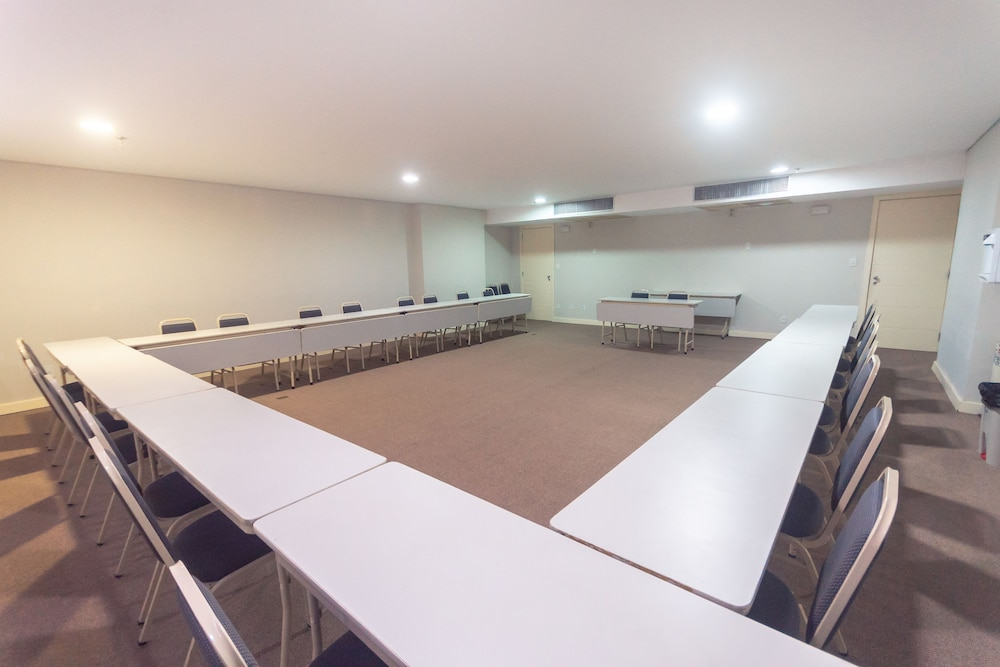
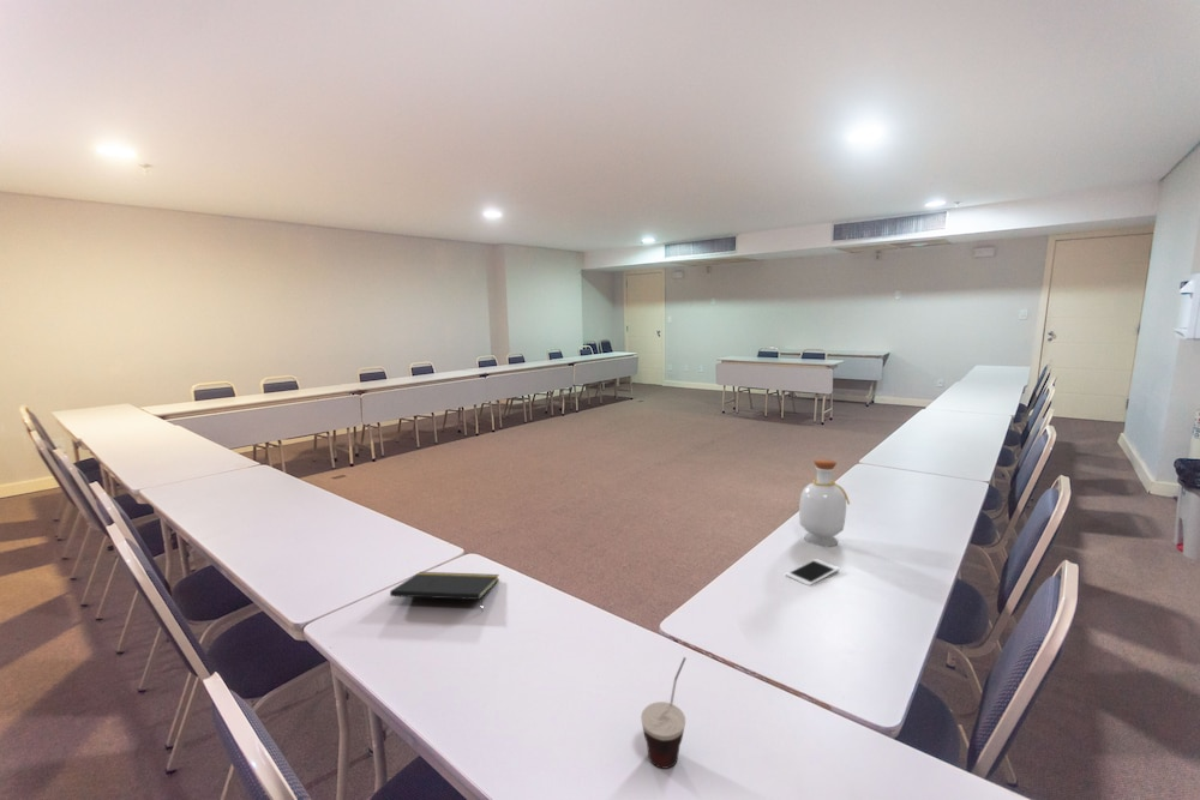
+ cell phone (812, 571)
+ cup (670, 711)
+ bottle (822, 500)
+ notepad (446, 584)
